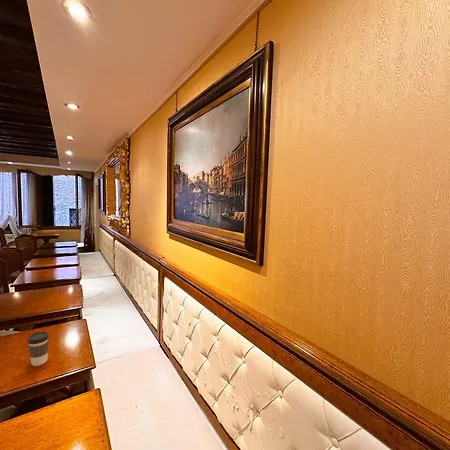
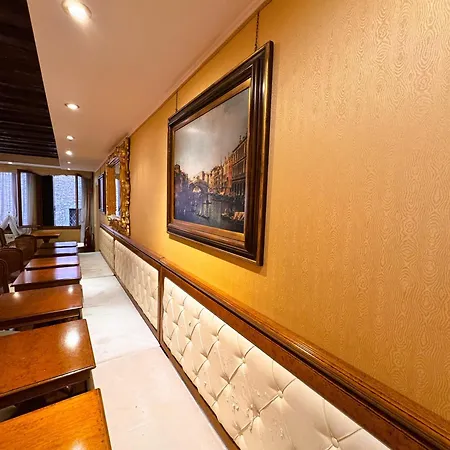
- coffee cup (38, 348)
